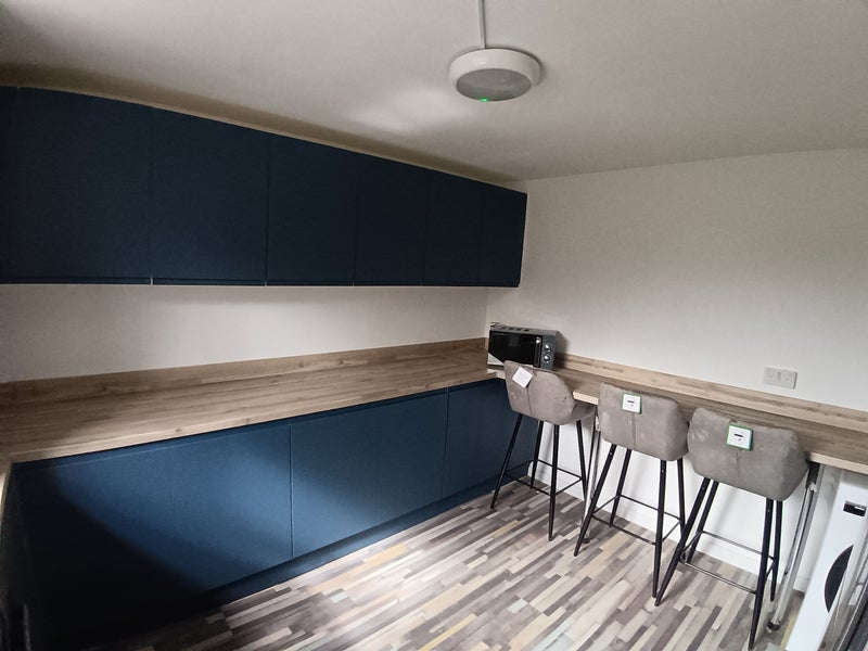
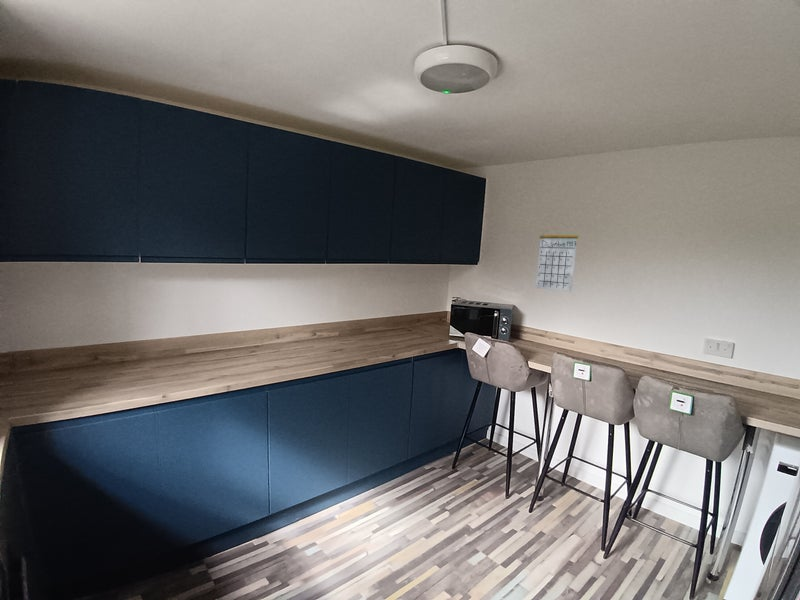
+ calendar (556, 256)
